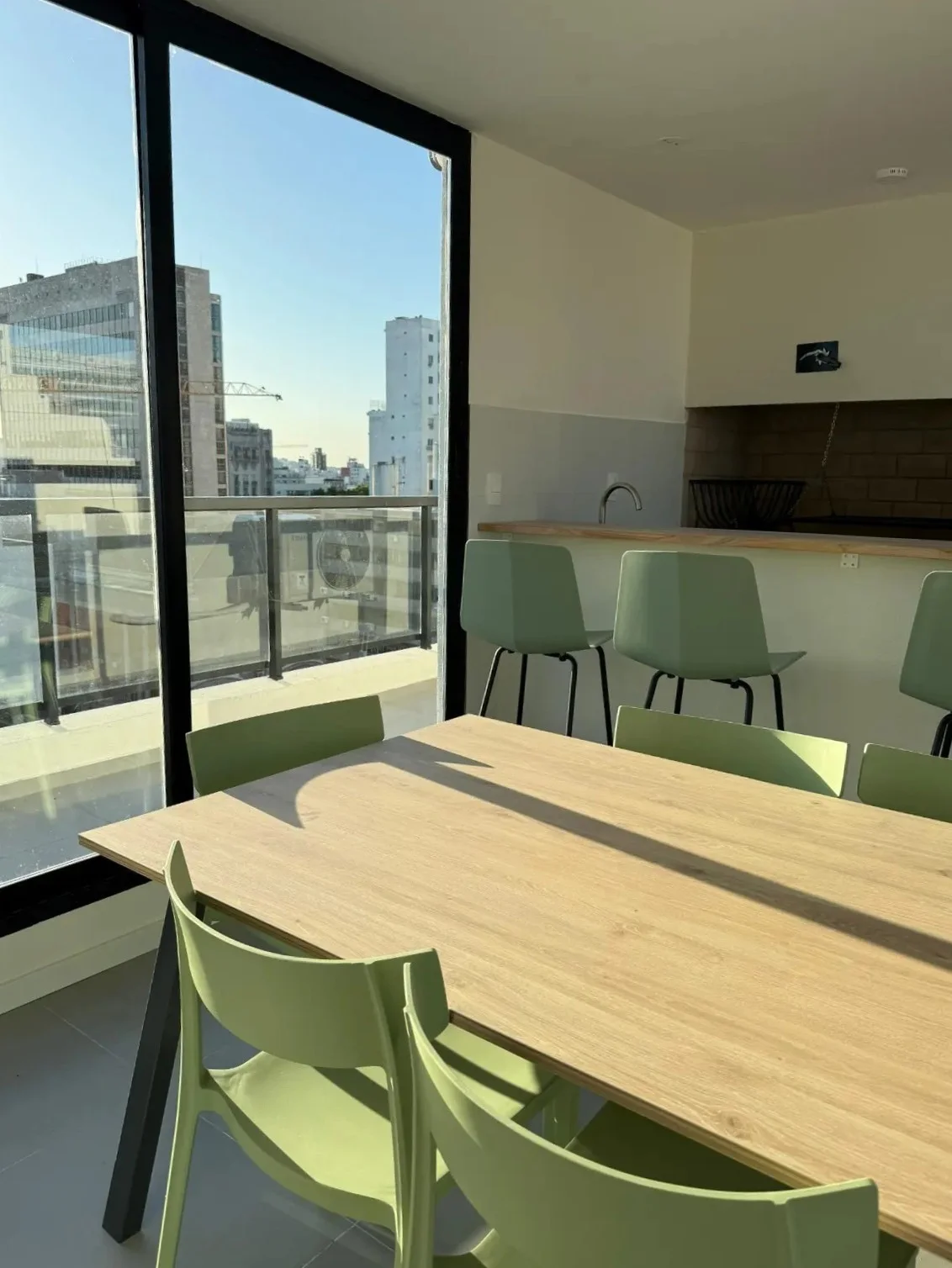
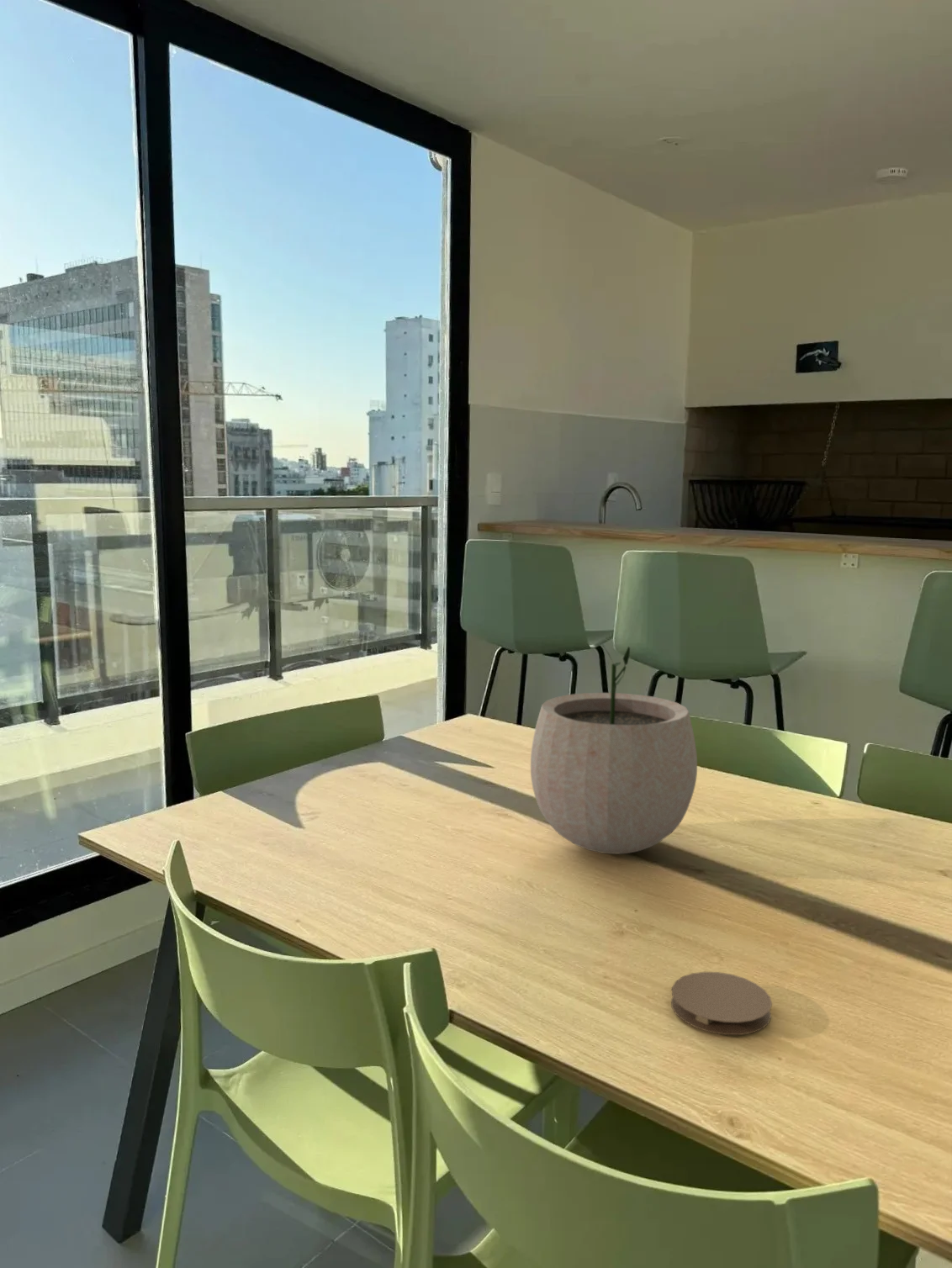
+ coaster (721, 1001)
+ plant pot (613, 746)
